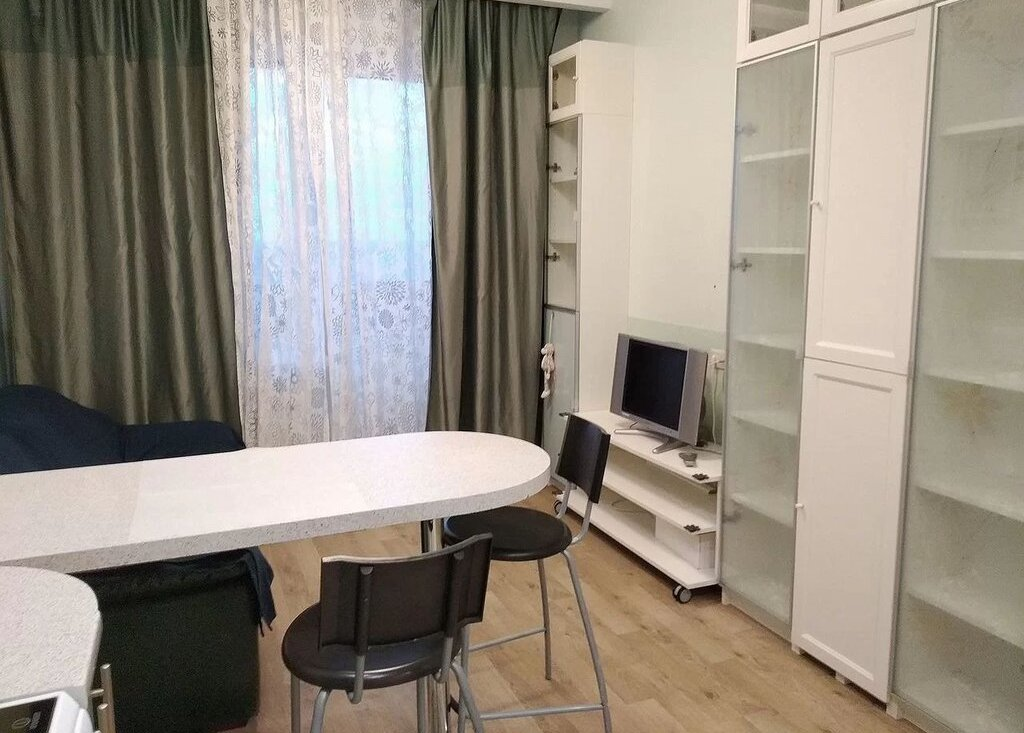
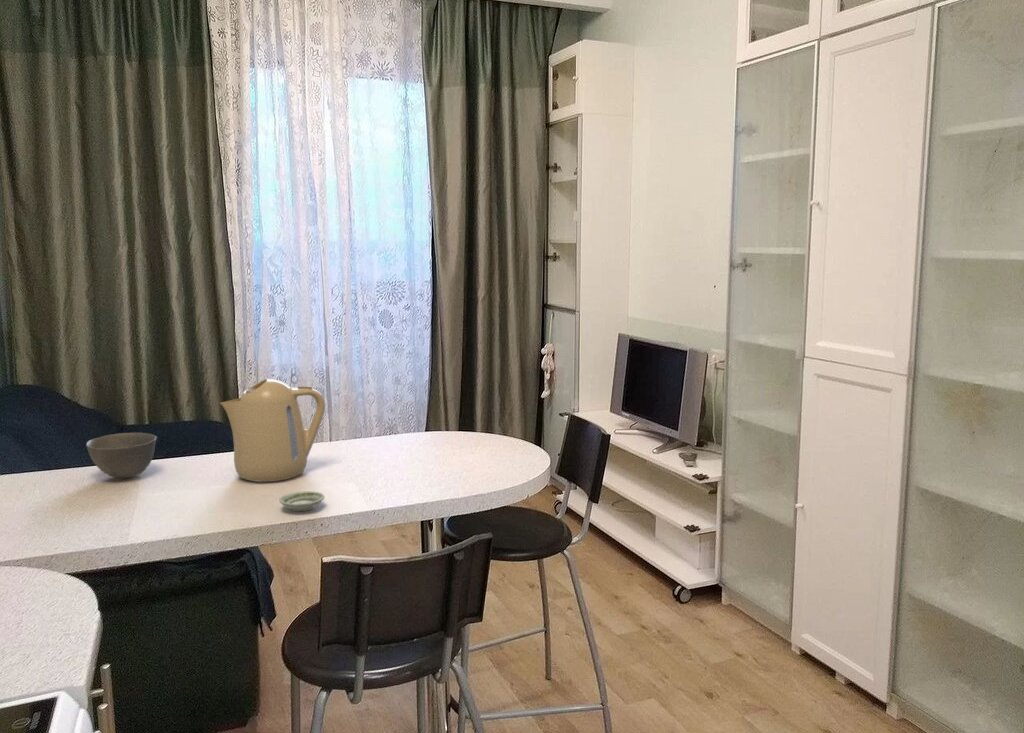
+ saucer (302, 502)
+ kettle (274, 426)
+ bowl (123, 458)
